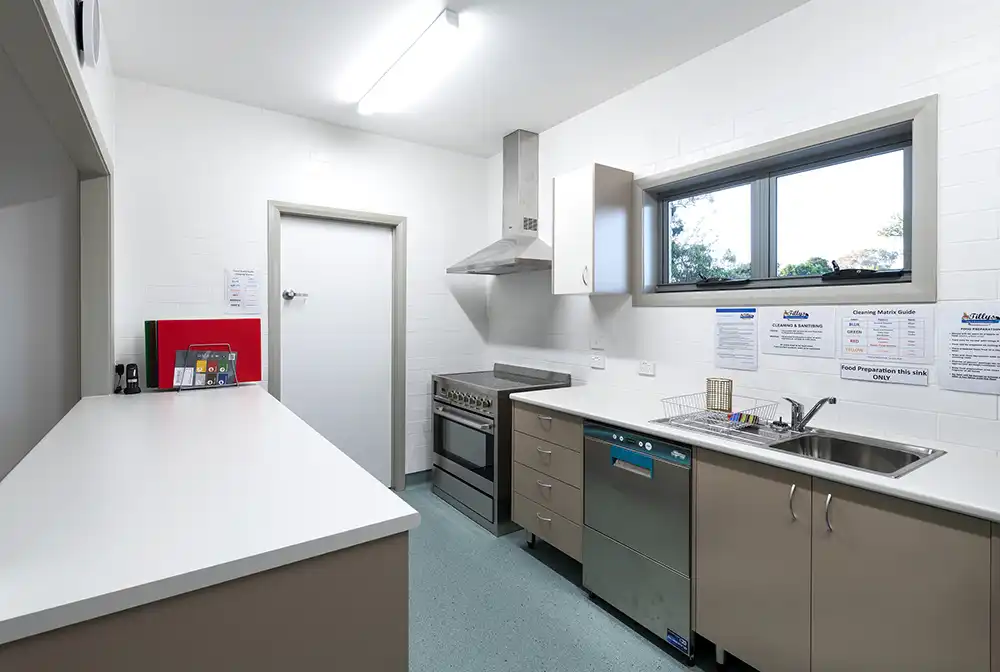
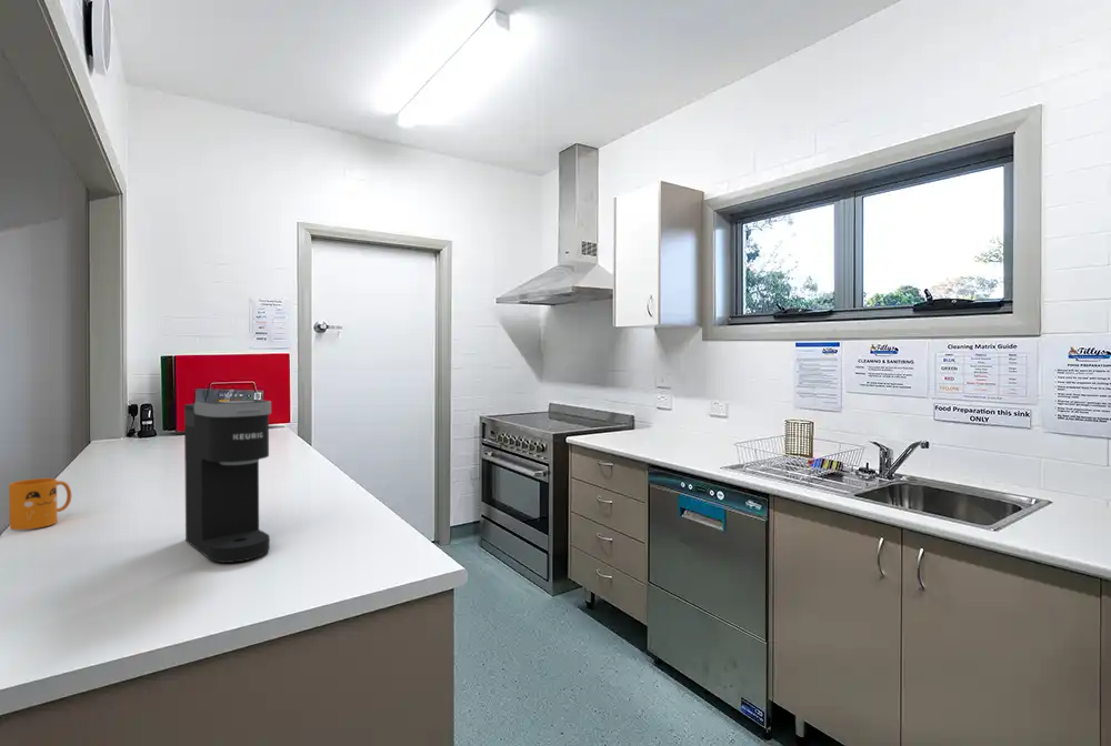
+ mug (42, 501)
+ coffee maker (226, 473)
